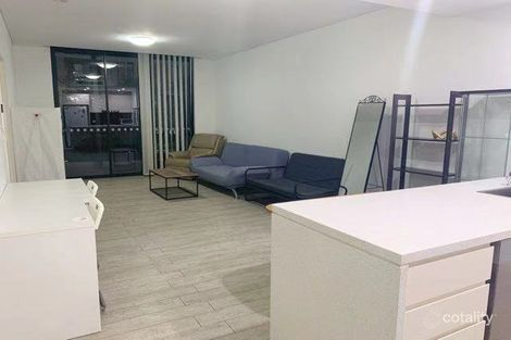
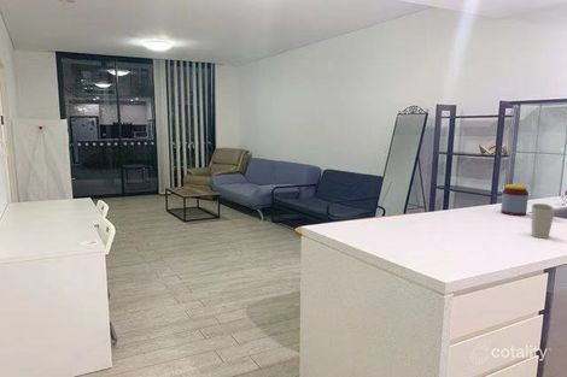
+ cup (540, 220)
+ jar (514, 199)
